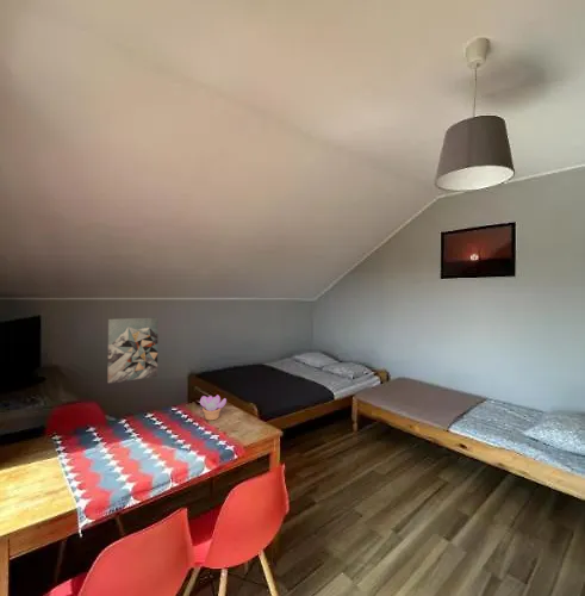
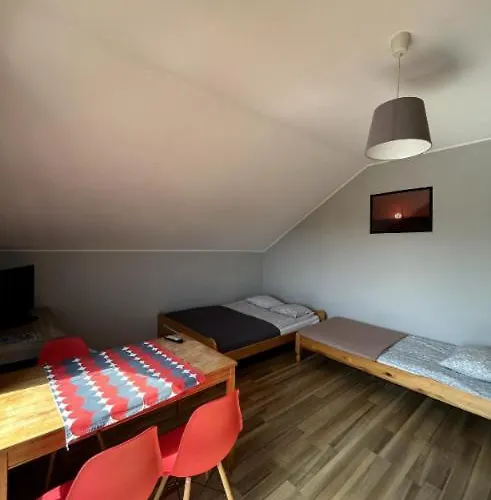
- succulent plant (212, 406)
- wall art (133, 348)
